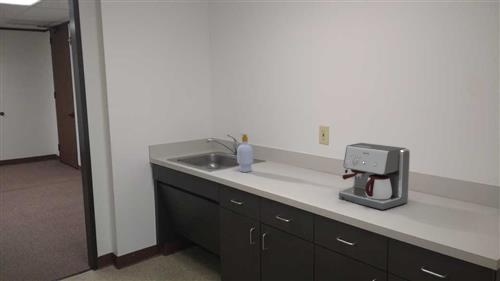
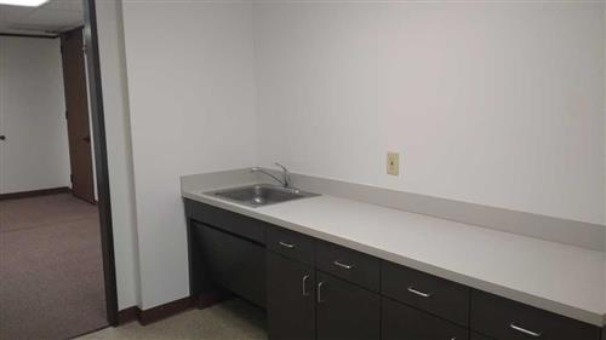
- soap bottle (245, 152)
- coffee maker (373, 173)
